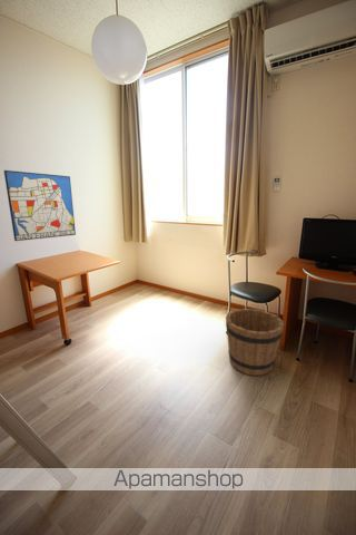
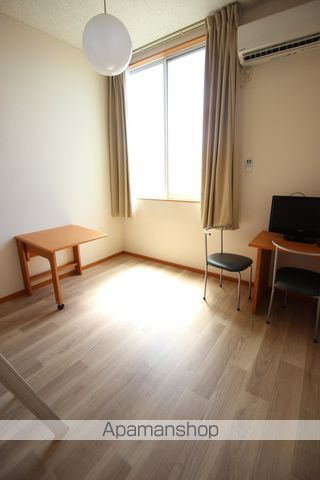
- wall art (43, 206)
- bucket (251, 341)
